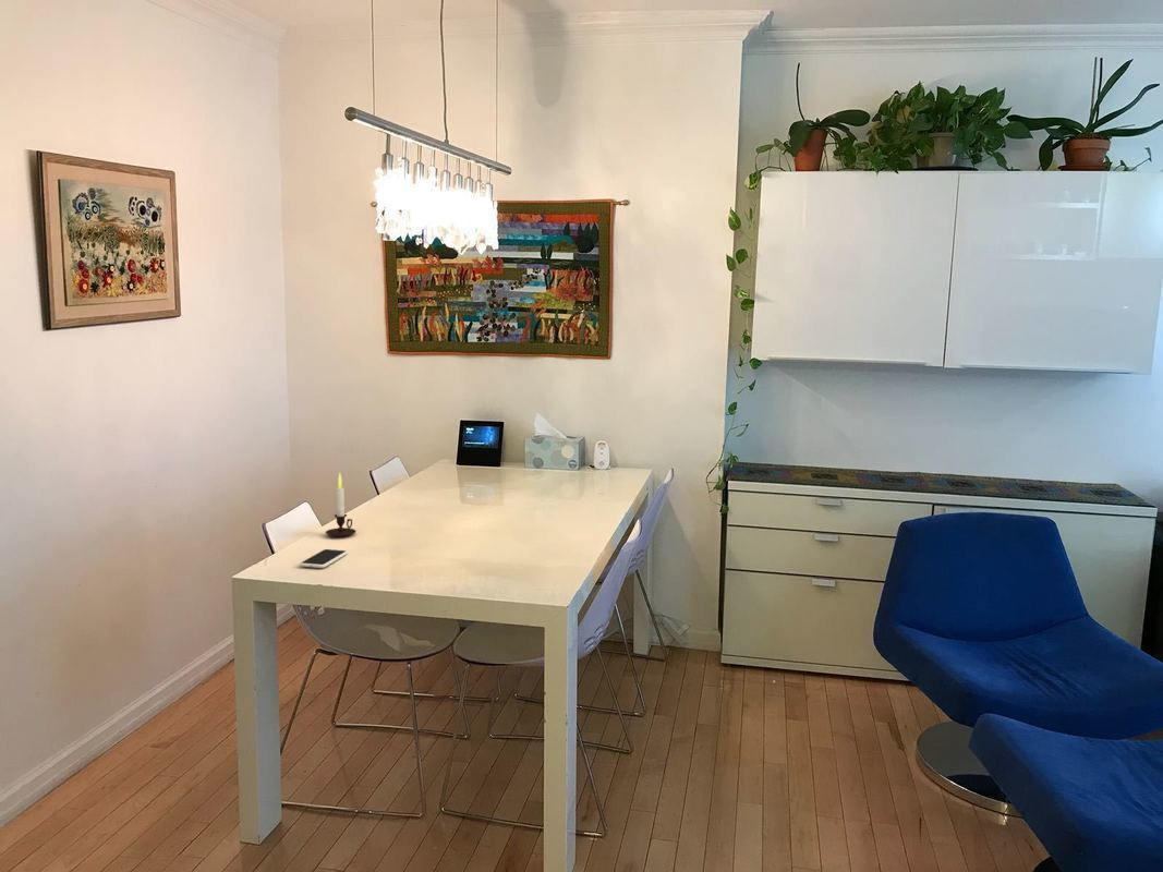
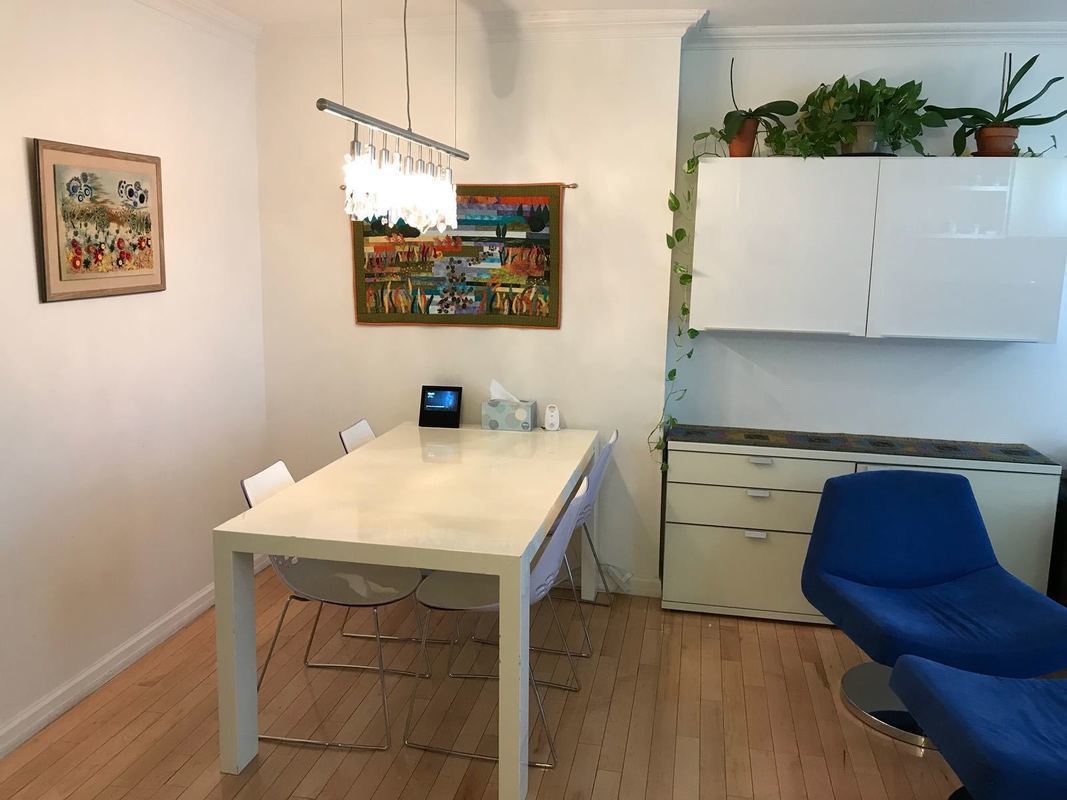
- candle (342, 502)
- smartphone (324, 558)
